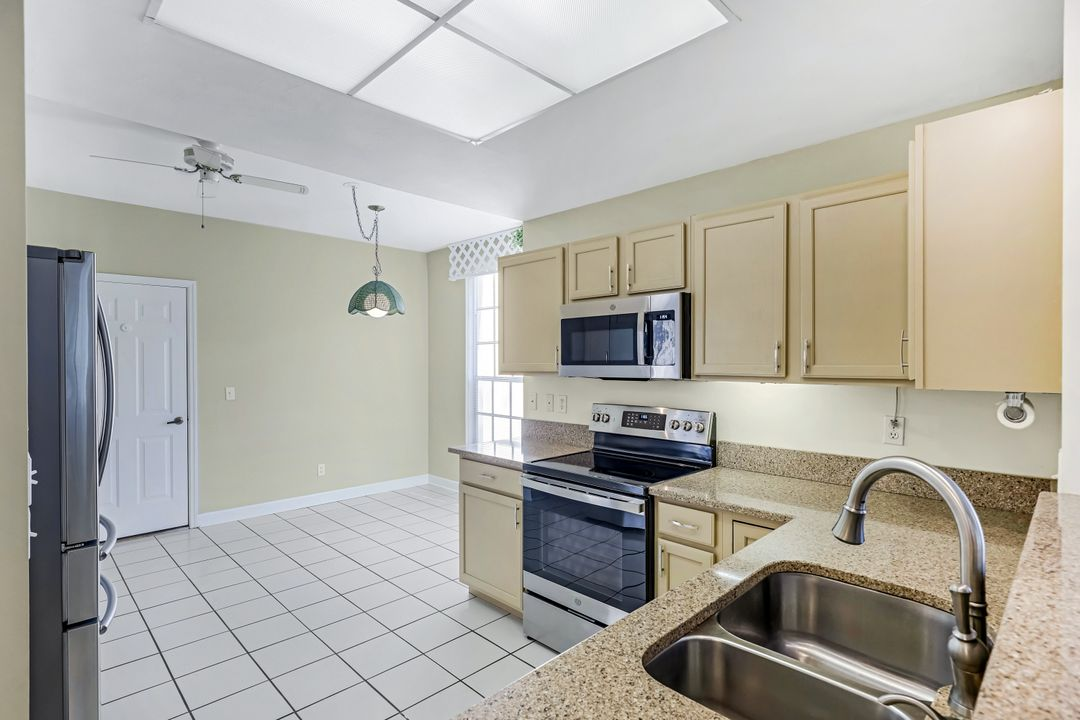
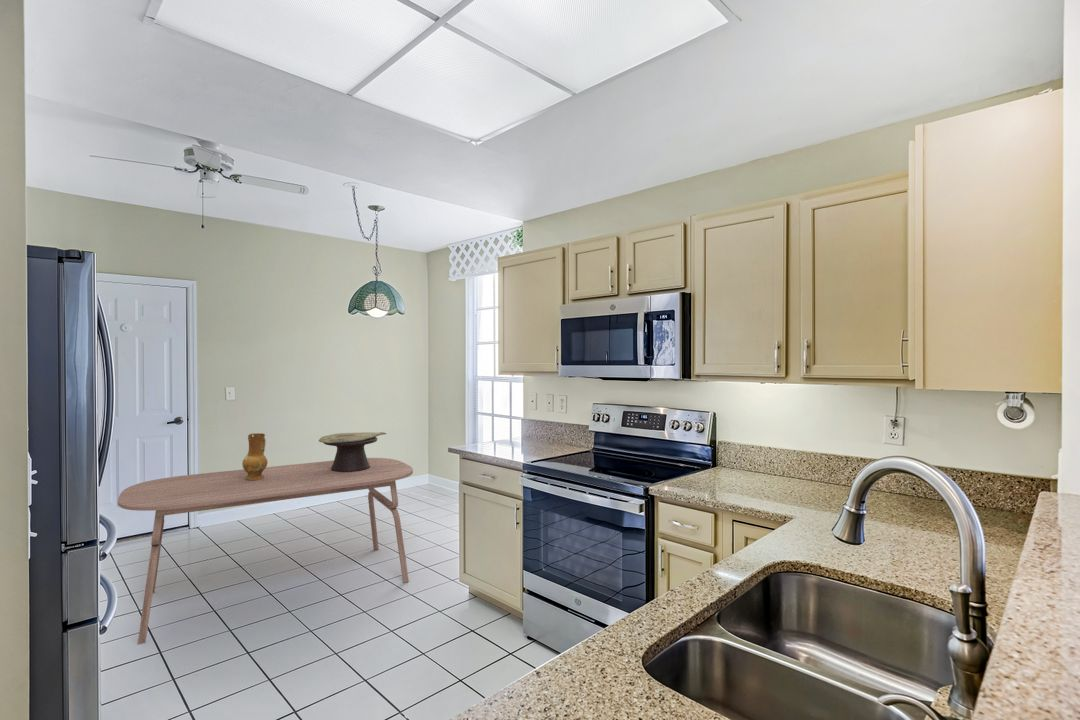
+ decorative bowl (353, 450)
+ ceramic jug (255, 455)
+ dining table (278, 500)
